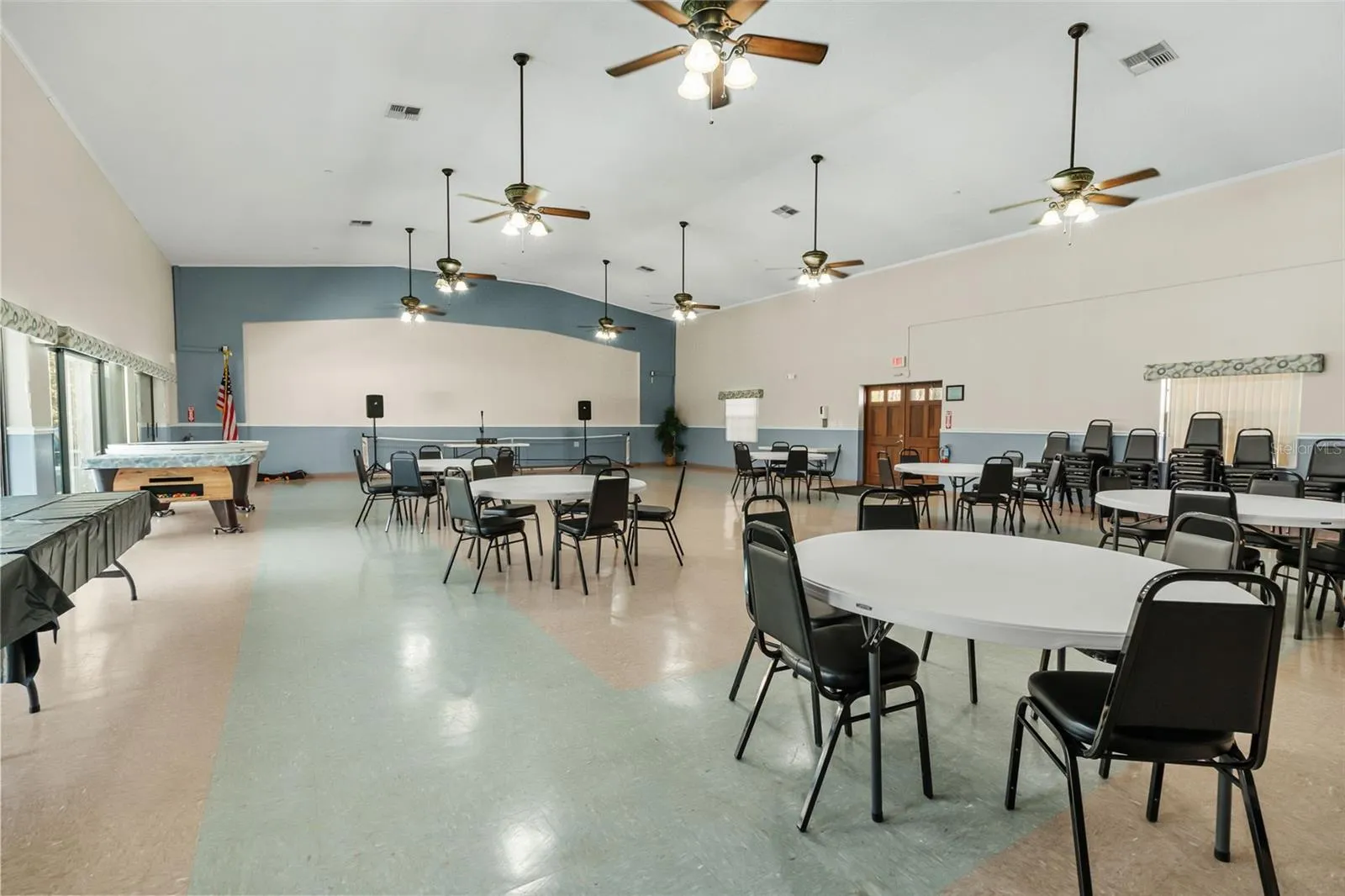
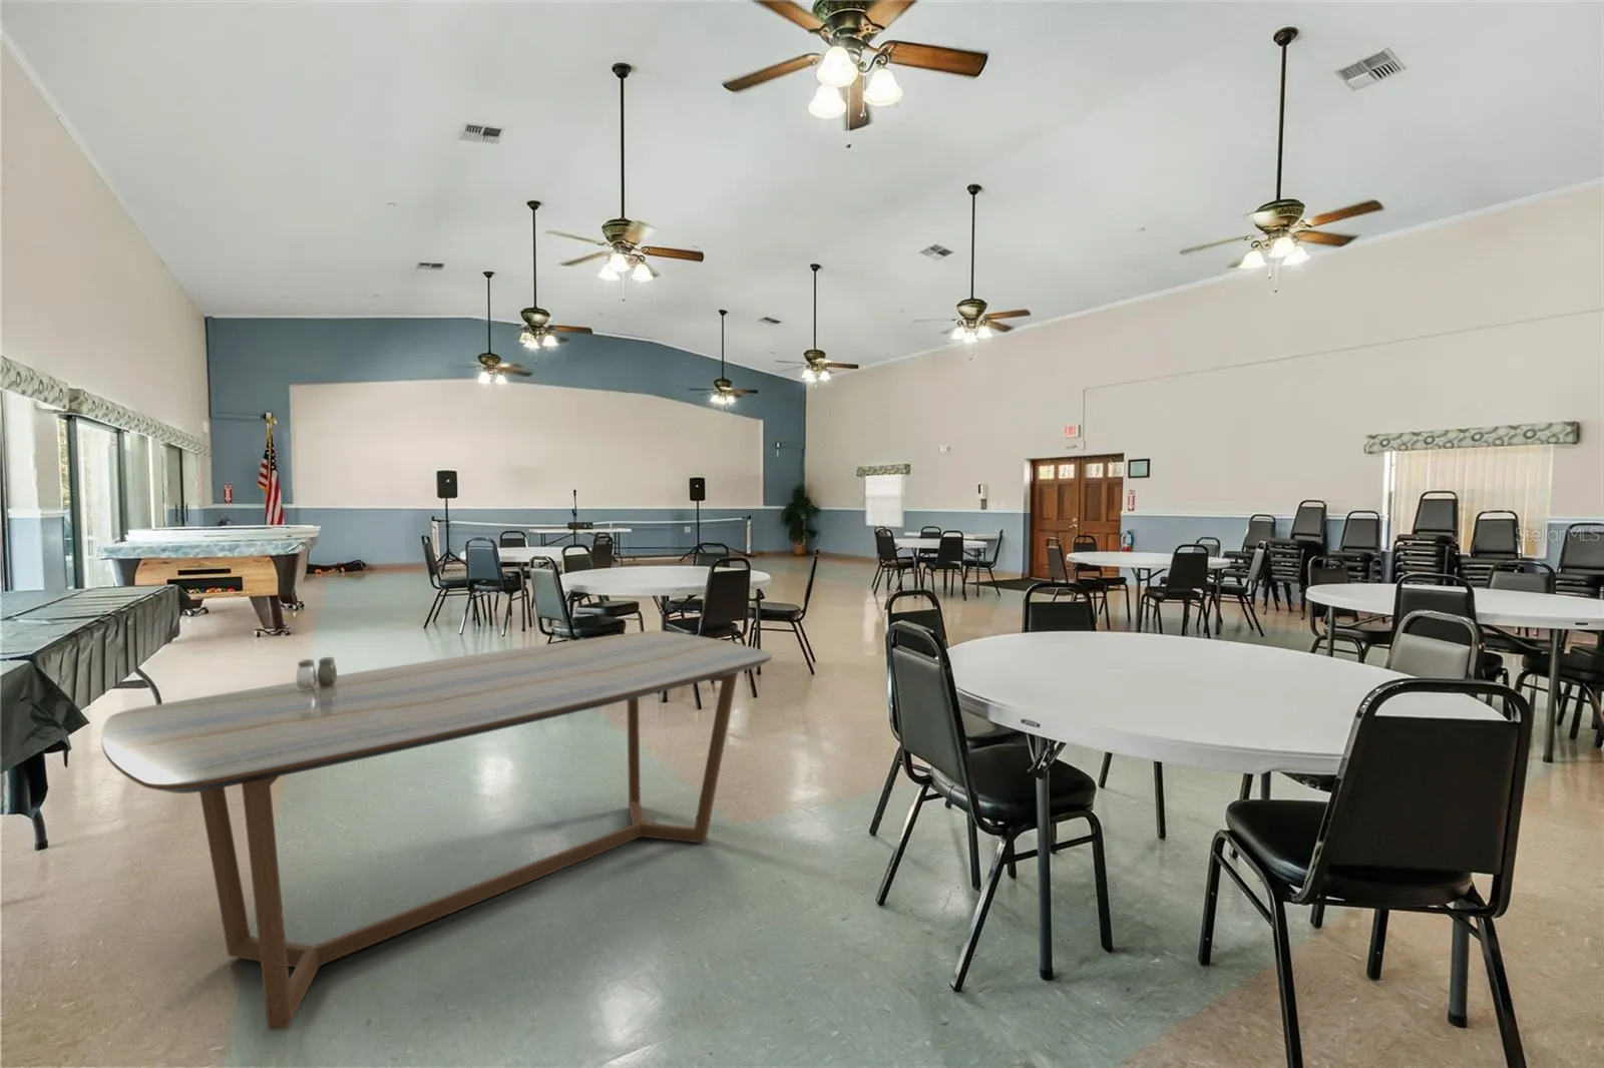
+ salt and pepper shaker (317, 672)
+ dining table (488, 732)
